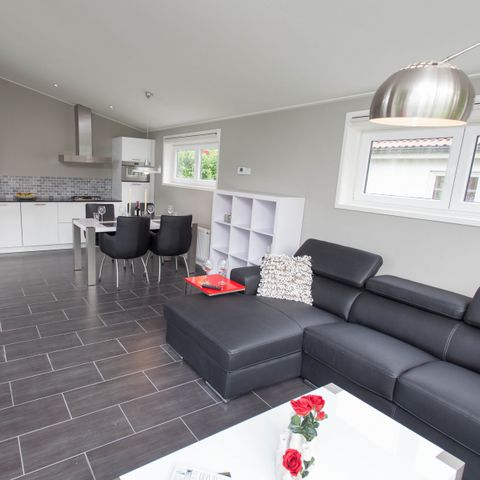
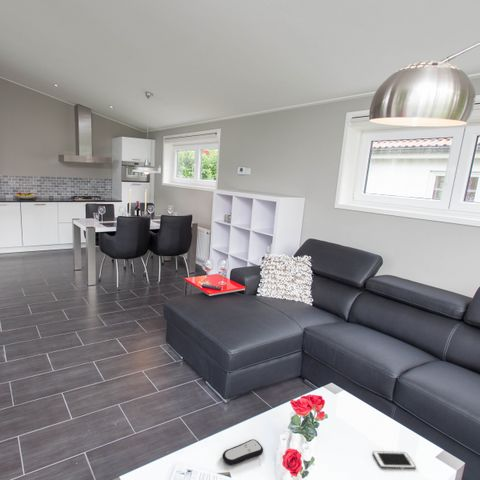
+ remote control (242, 451)
+ cell phone (393, 460)
